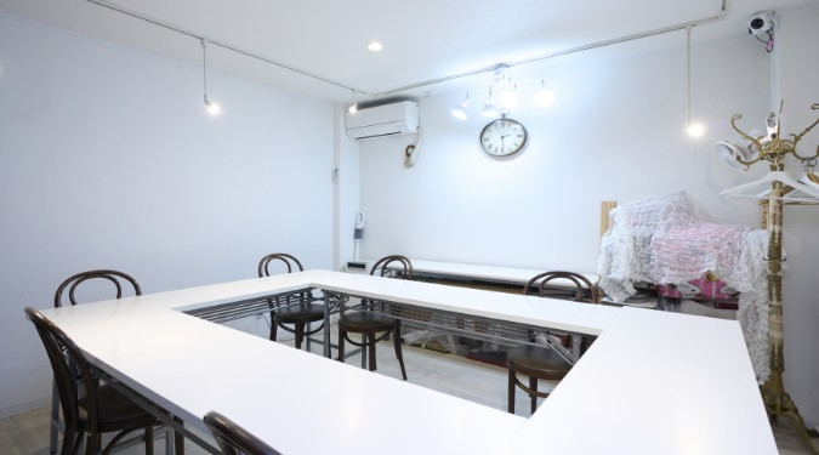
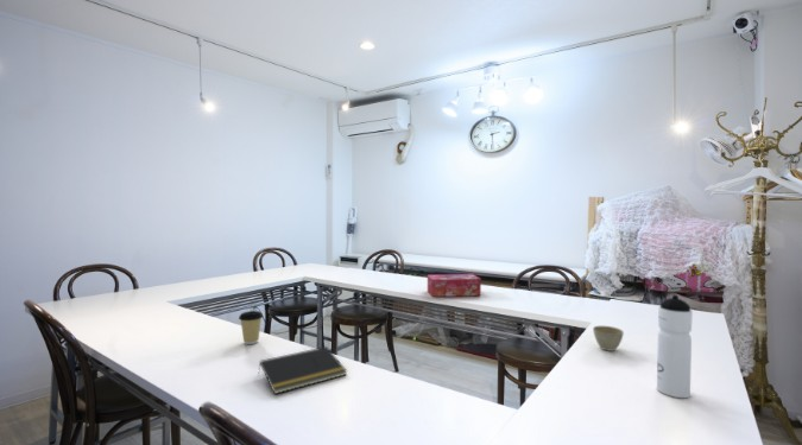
+ notepad (303, 367)
+ flower pot (607, 338)
+ tissue box (453, 285)
+ coffee cup (251, 326)
+ water bottle (674, 343)
